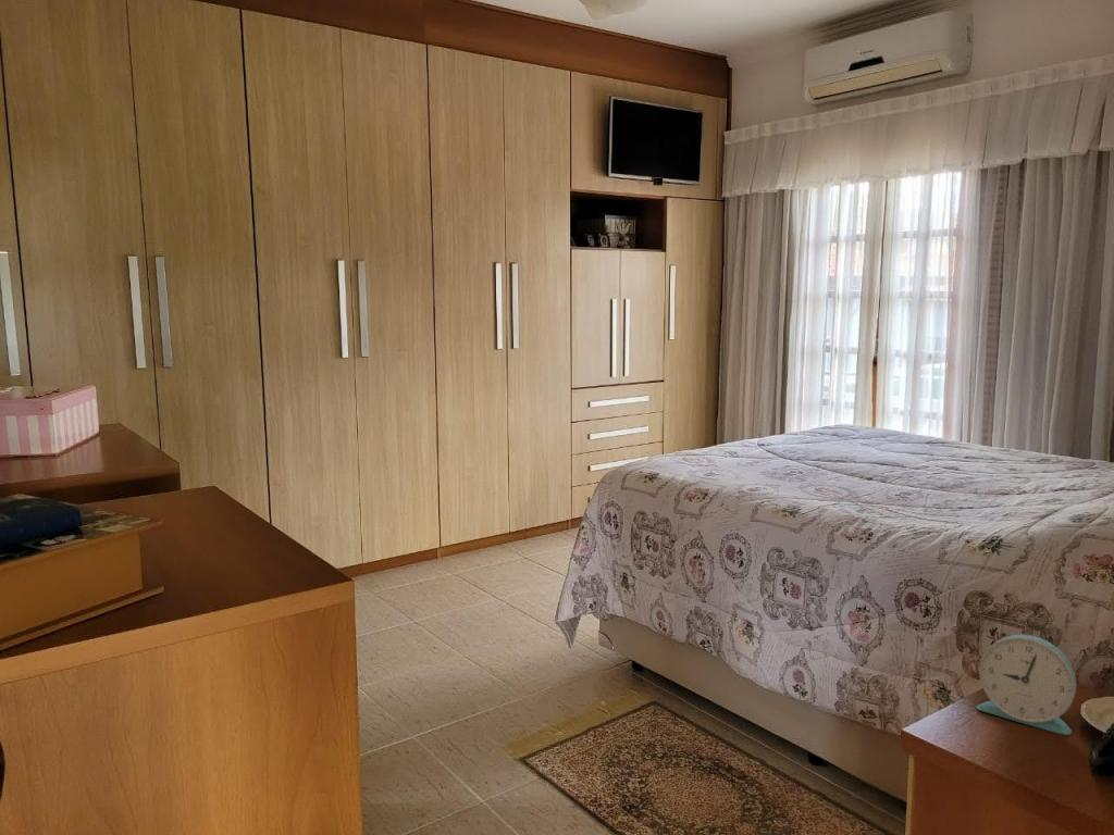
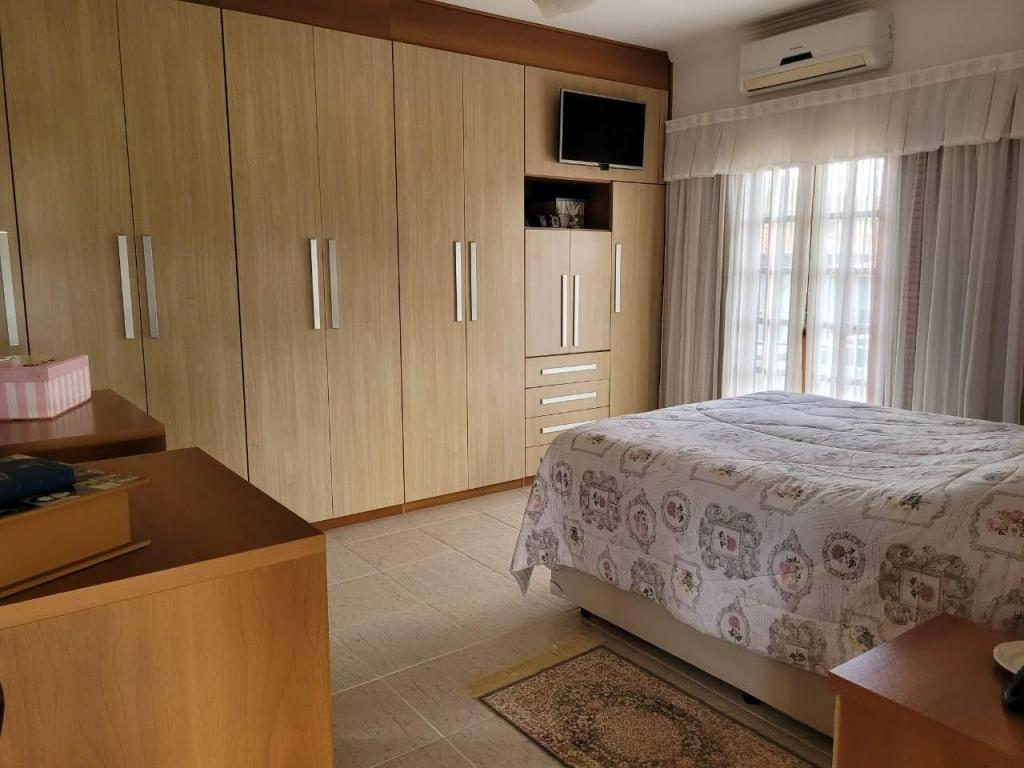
- alarm clock (1028, 674)
